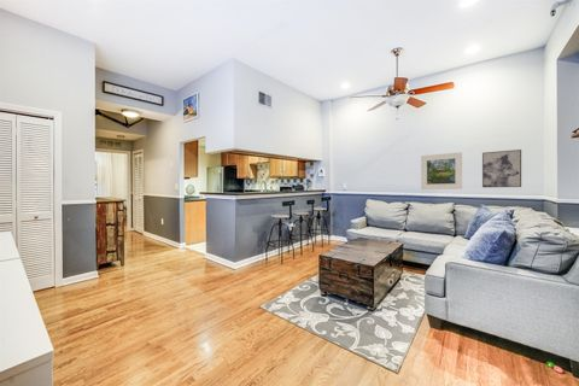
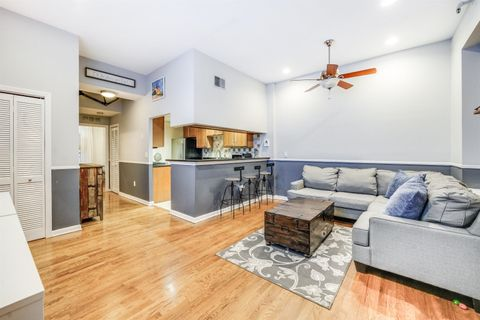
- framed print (440, 171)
- wall art (501, 169)
